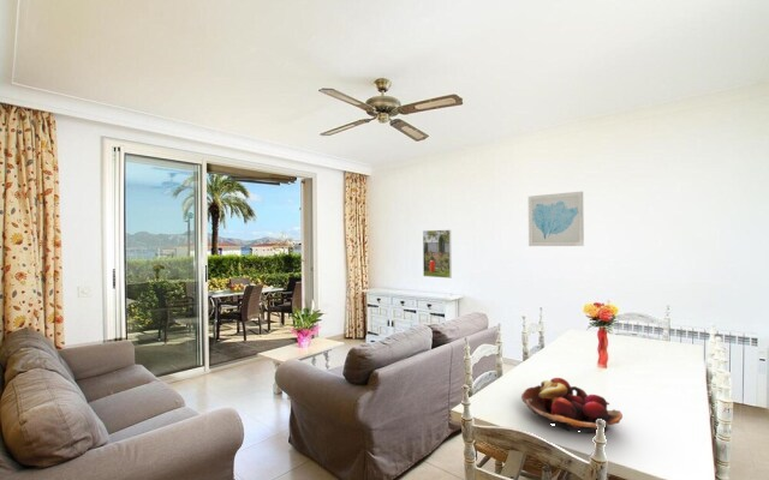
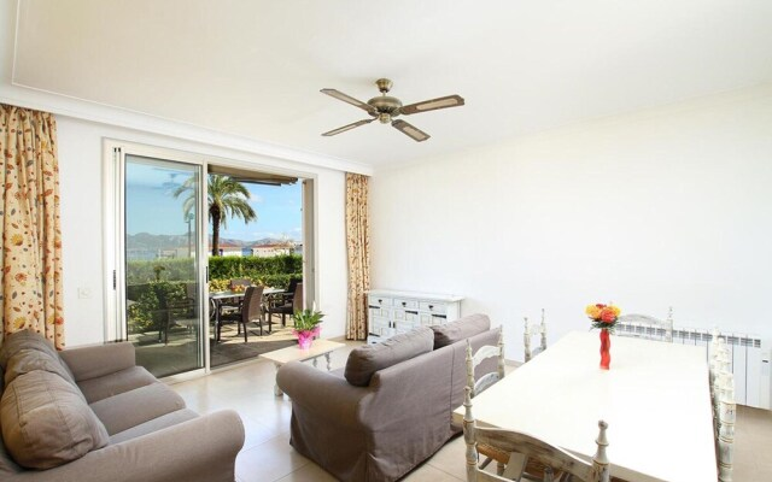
- wall art (554, 220)
- fruit basket (566, 402)
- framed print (436, 253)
